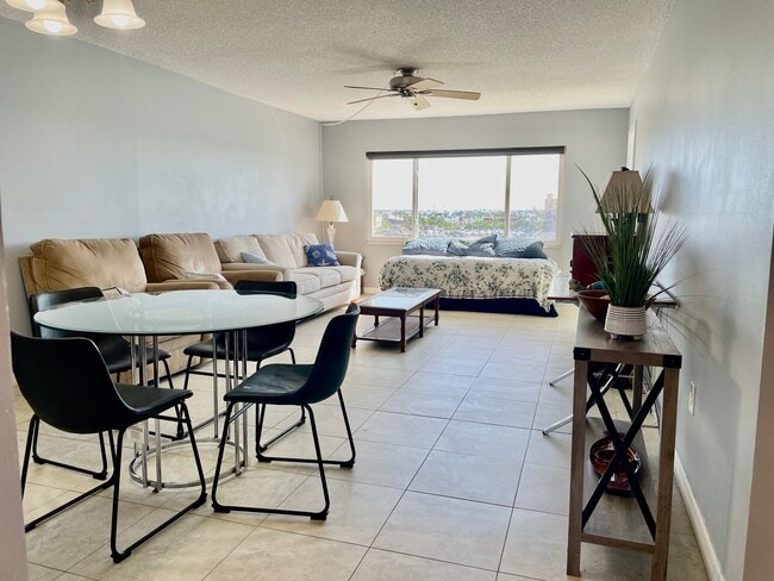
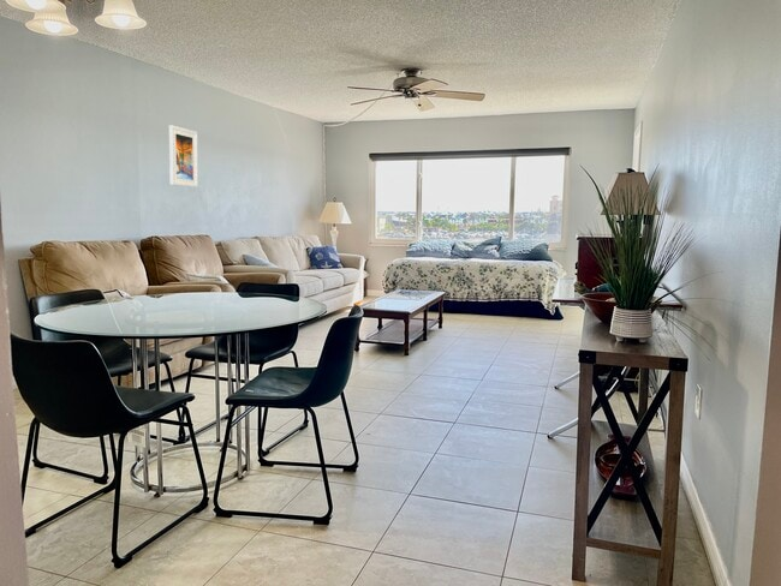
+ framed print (184, 157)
